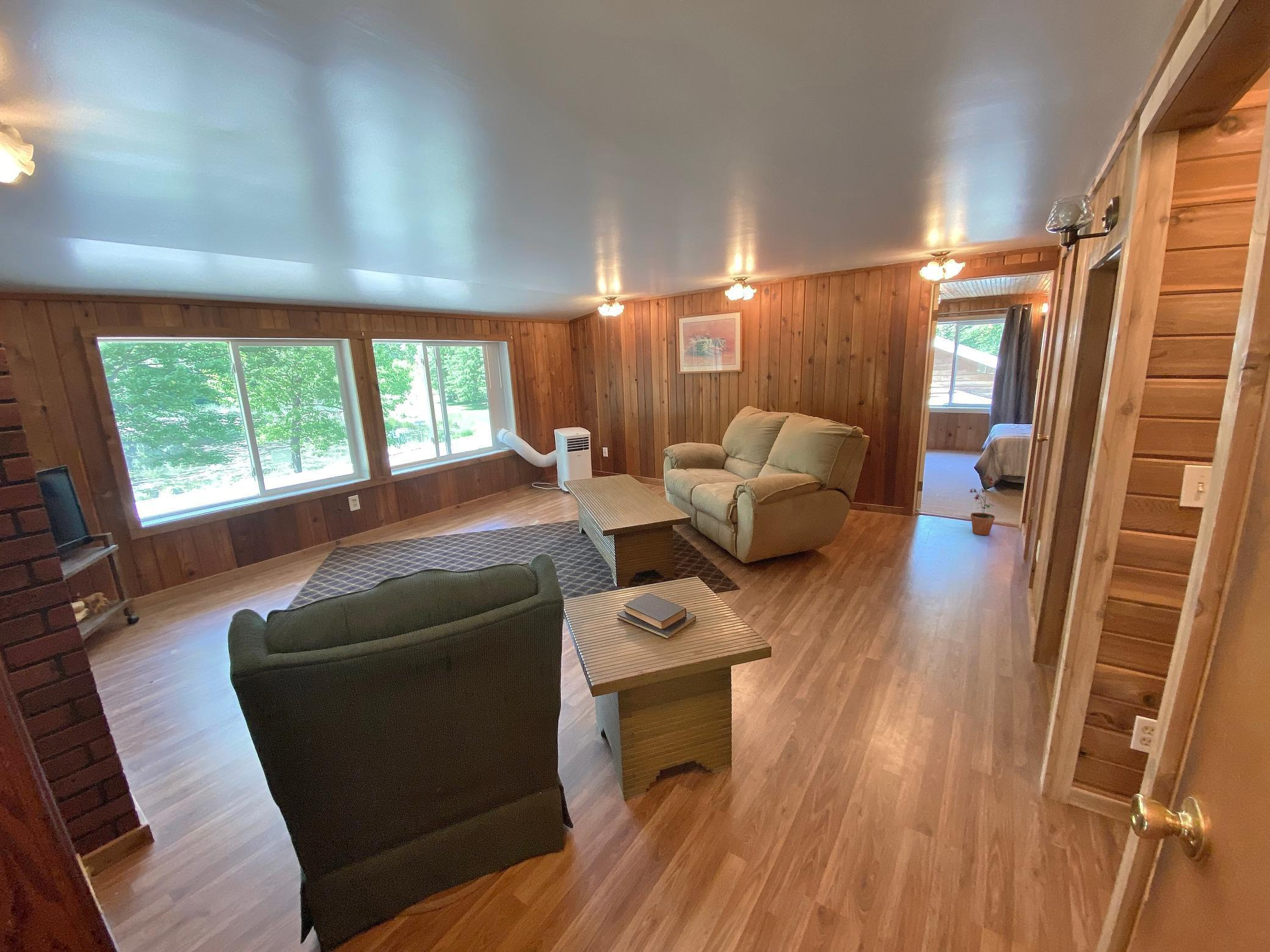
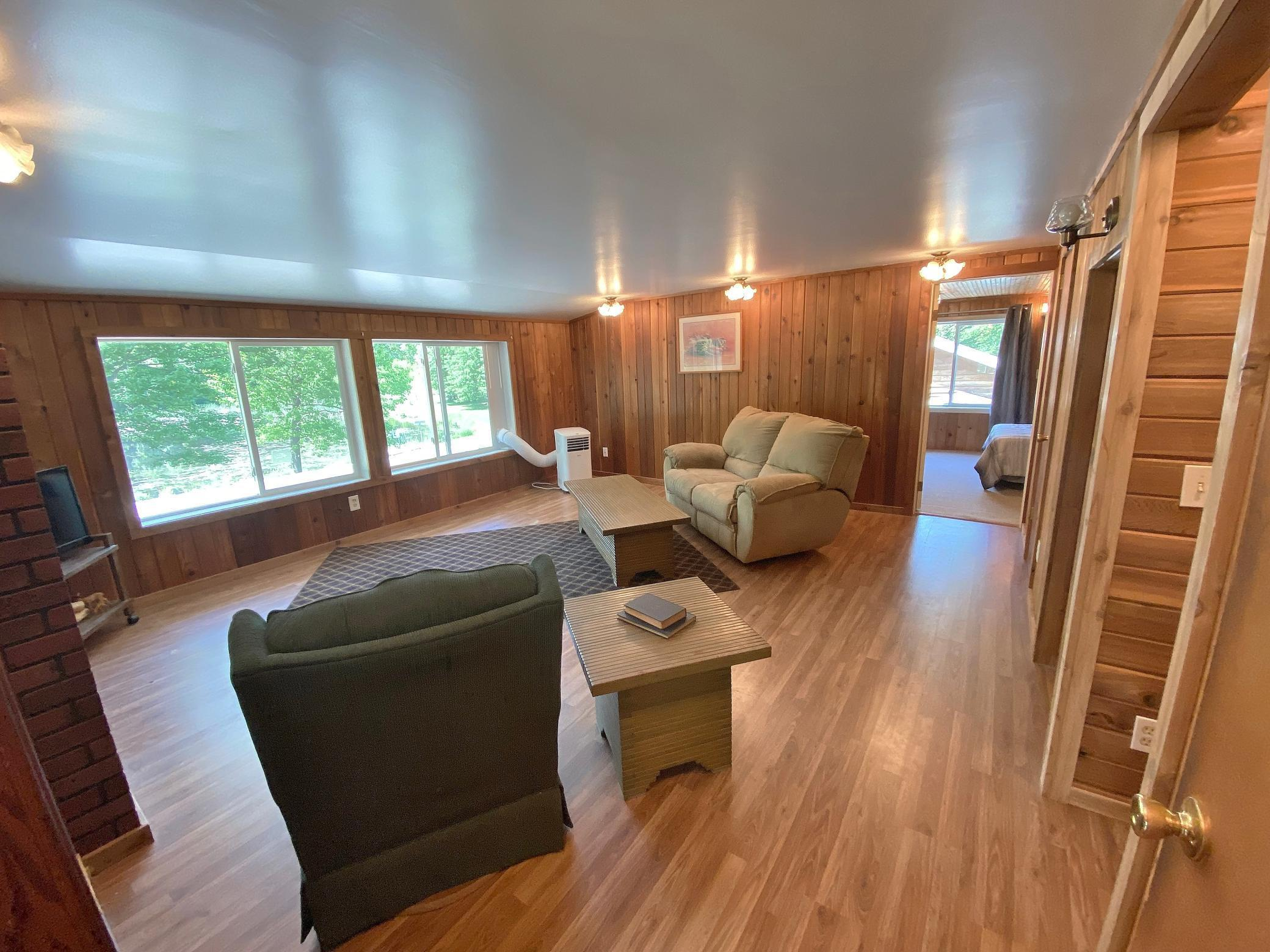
- potted plant (981, 504)
